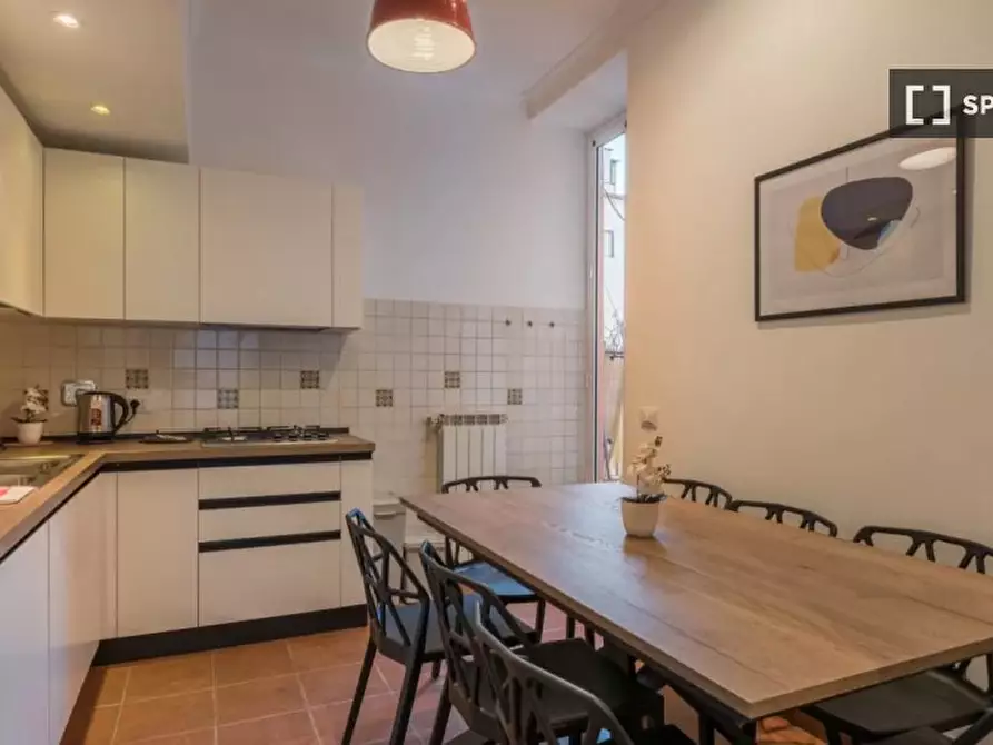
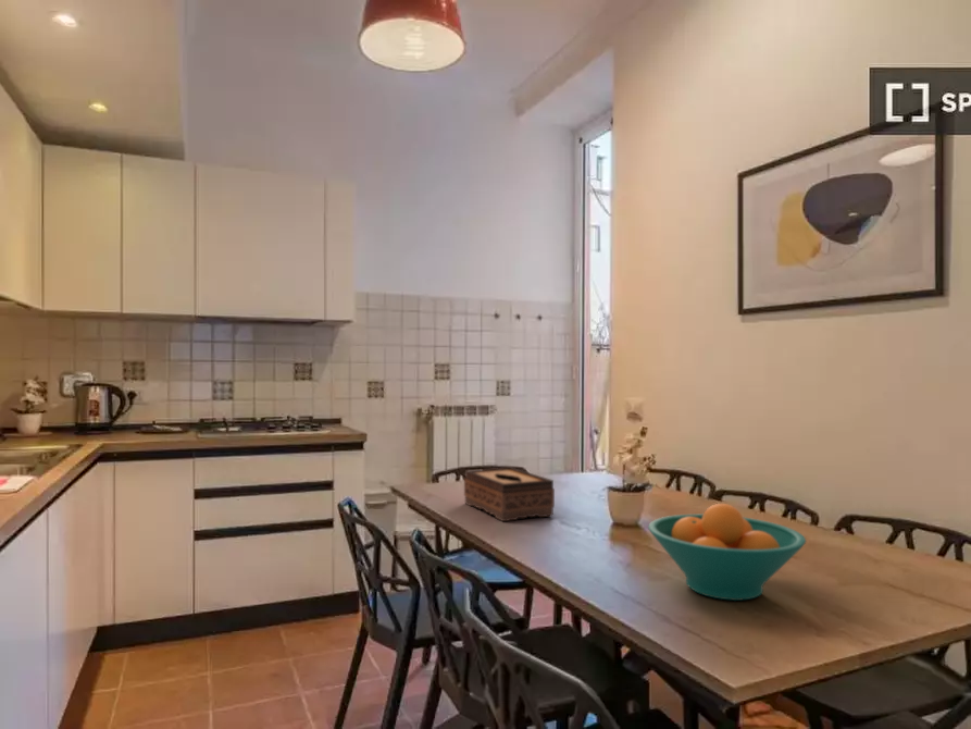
+ fruit bowl (723, 546)
+ tissue box (507, 492)
